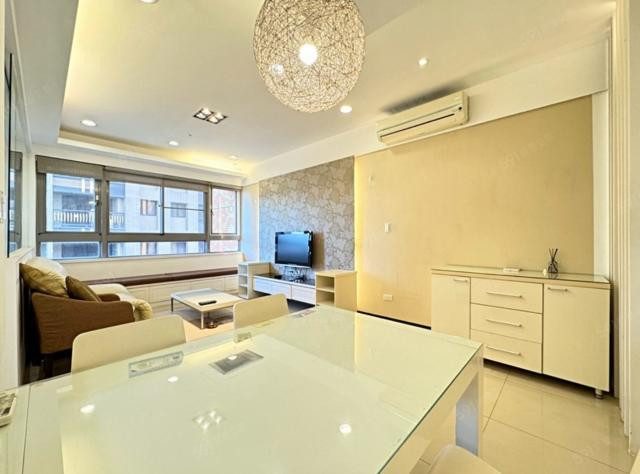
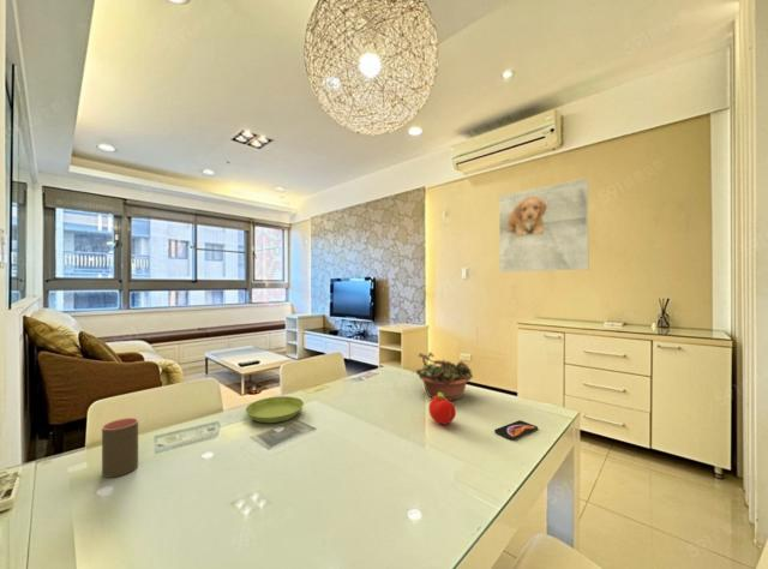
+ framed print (540, 229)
+ fruit (442, 408)
+ saucer (275, 409)
+ succulent planter (444, 373)
+ cup (120, 447)
+ smartphone (516, 429)
